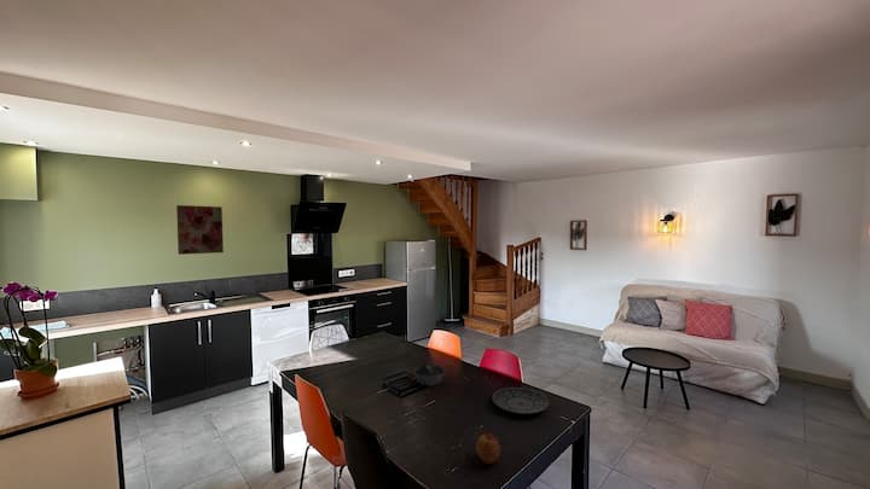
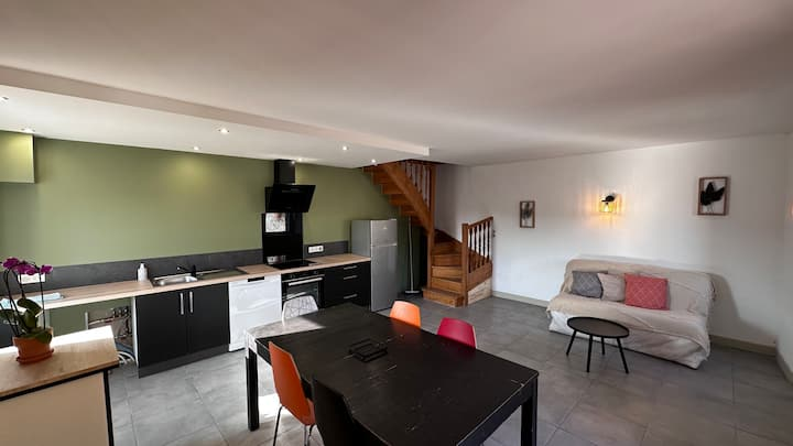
- plate (520, 402)
- bowl (429, 372)
- wall art (201, 229)
- apple (487, 447)
